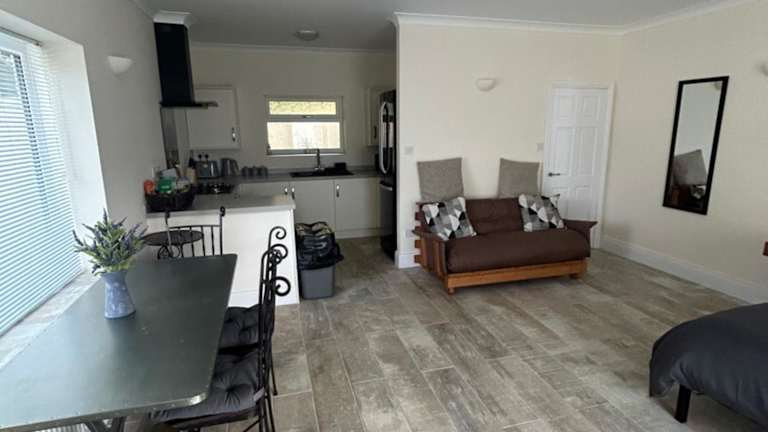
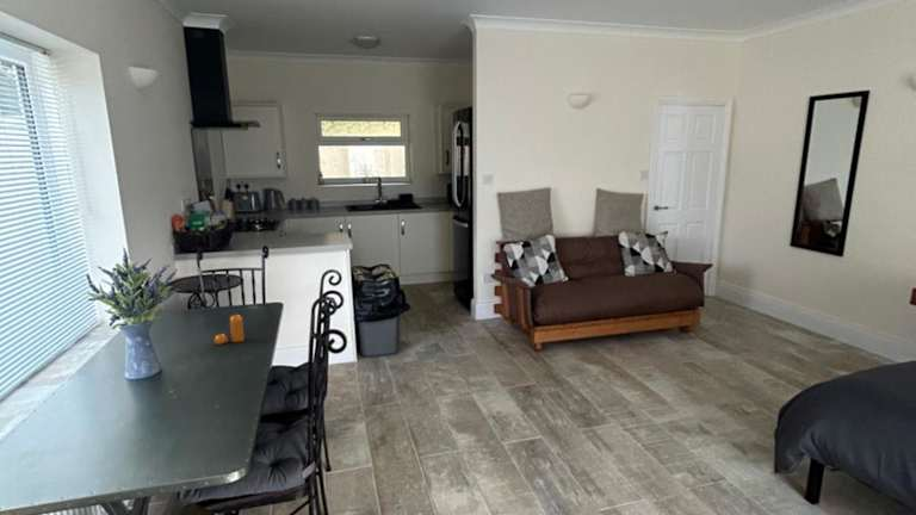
+ pepper shaker (230, 328)
